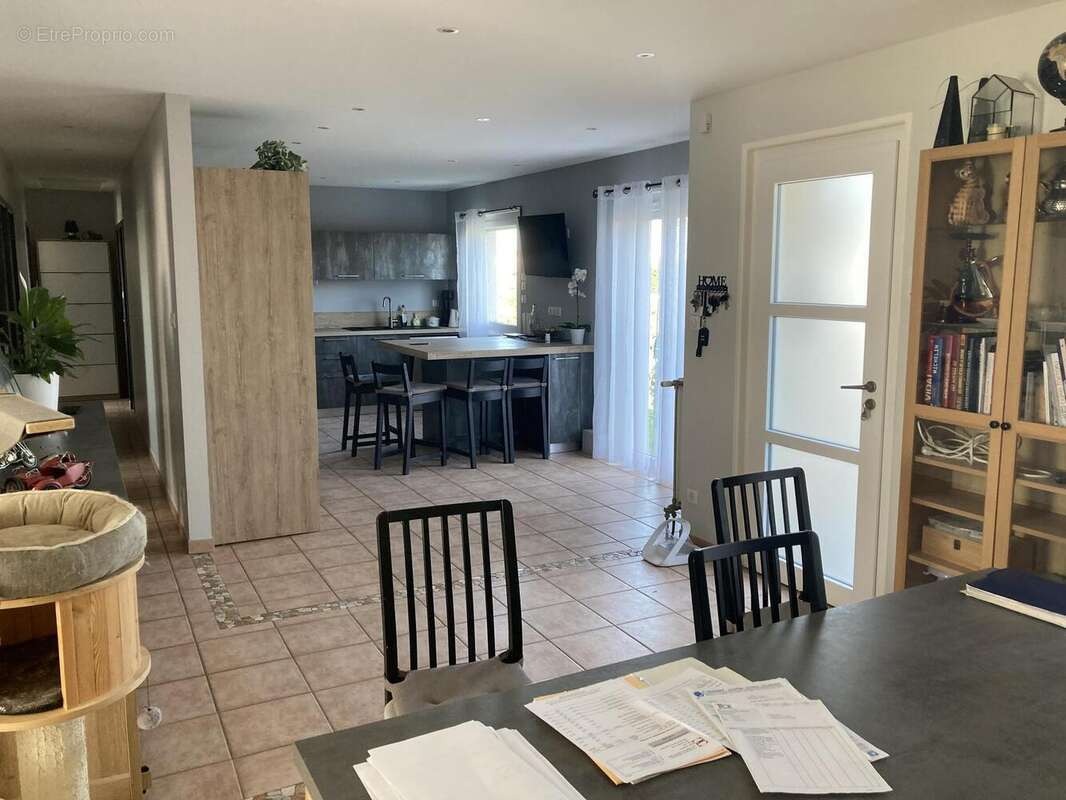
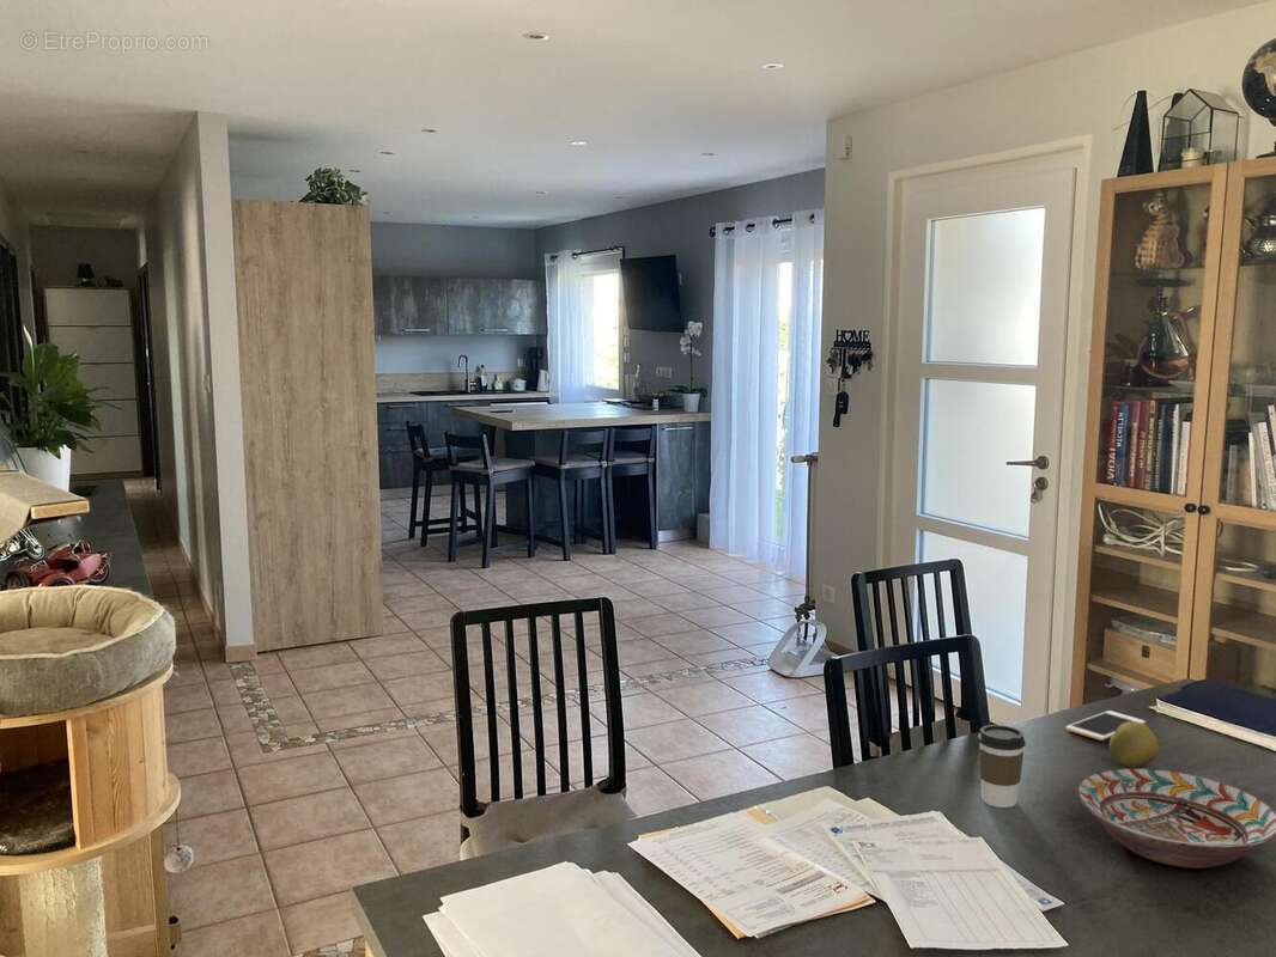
+ cell phone (1105, 725)
+ coffee cup (999, 766)
+ decorative bowl (1173, 824)
+ fruit (1132, 744)
